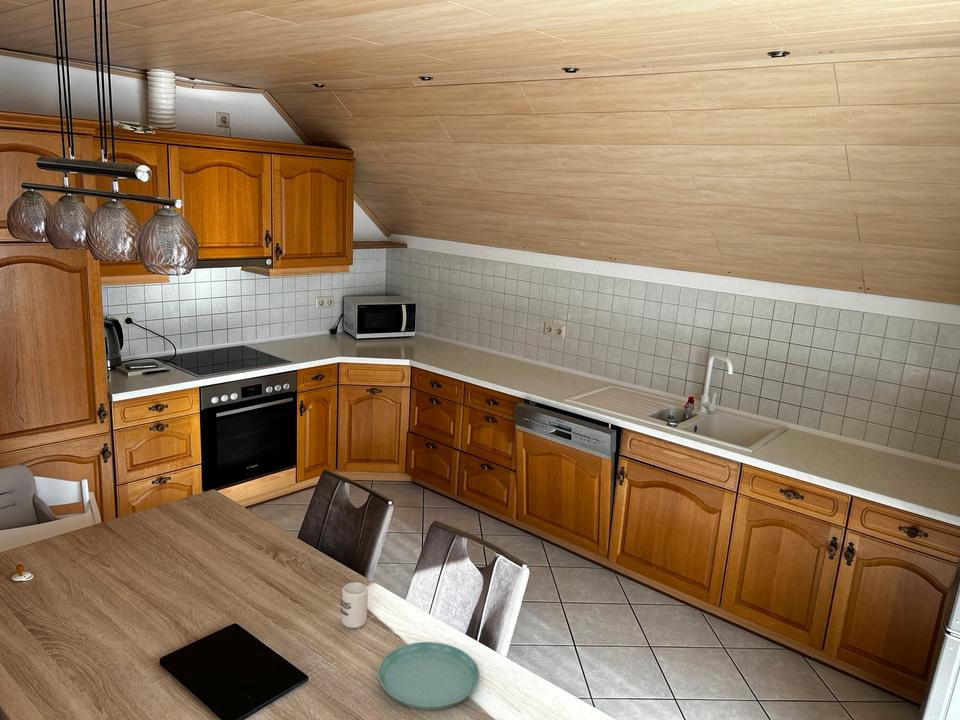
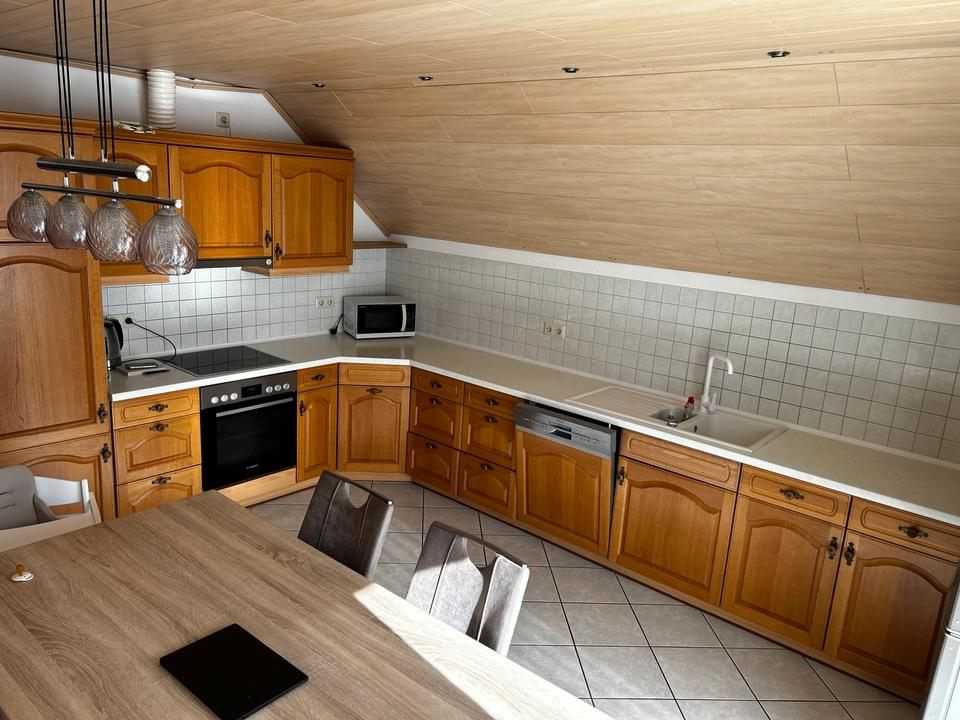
- saucer (428, 677)
- cup (354, 605)
